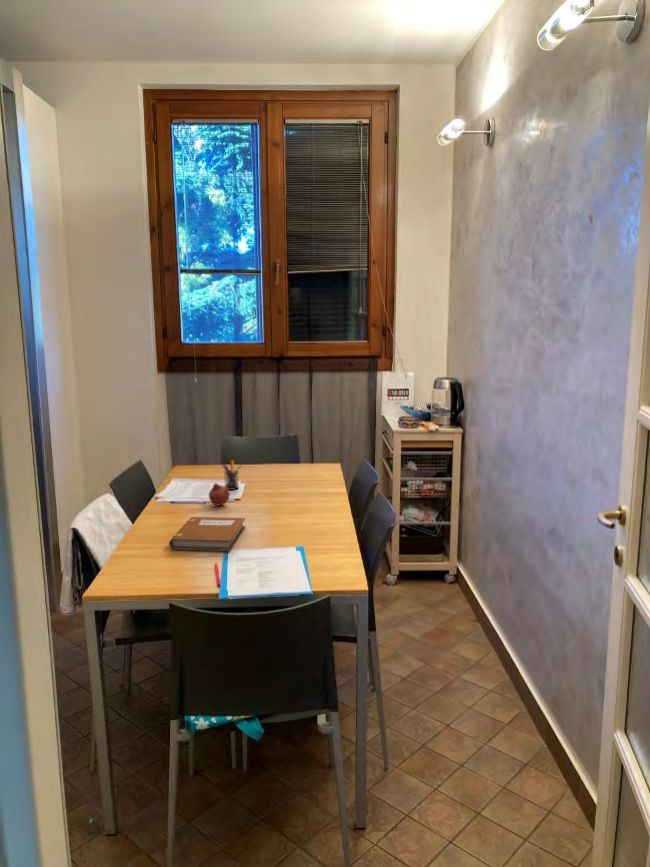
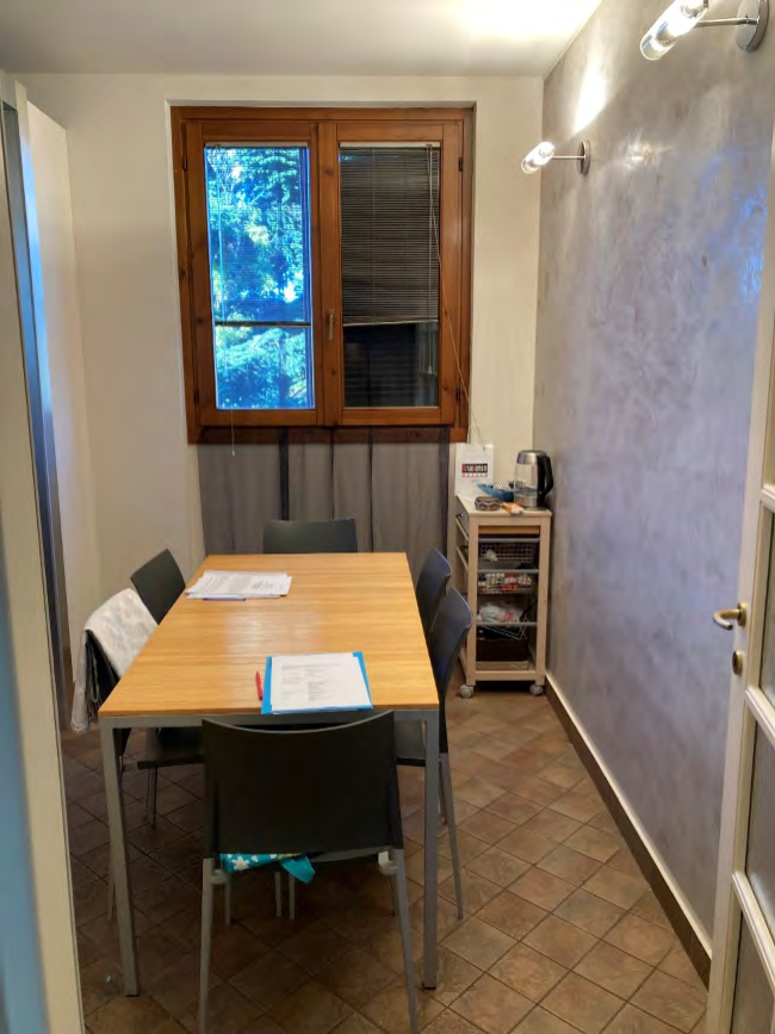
- notebook (209, 532)
- pen holder (233, 474)
- fruit (219, 493)
